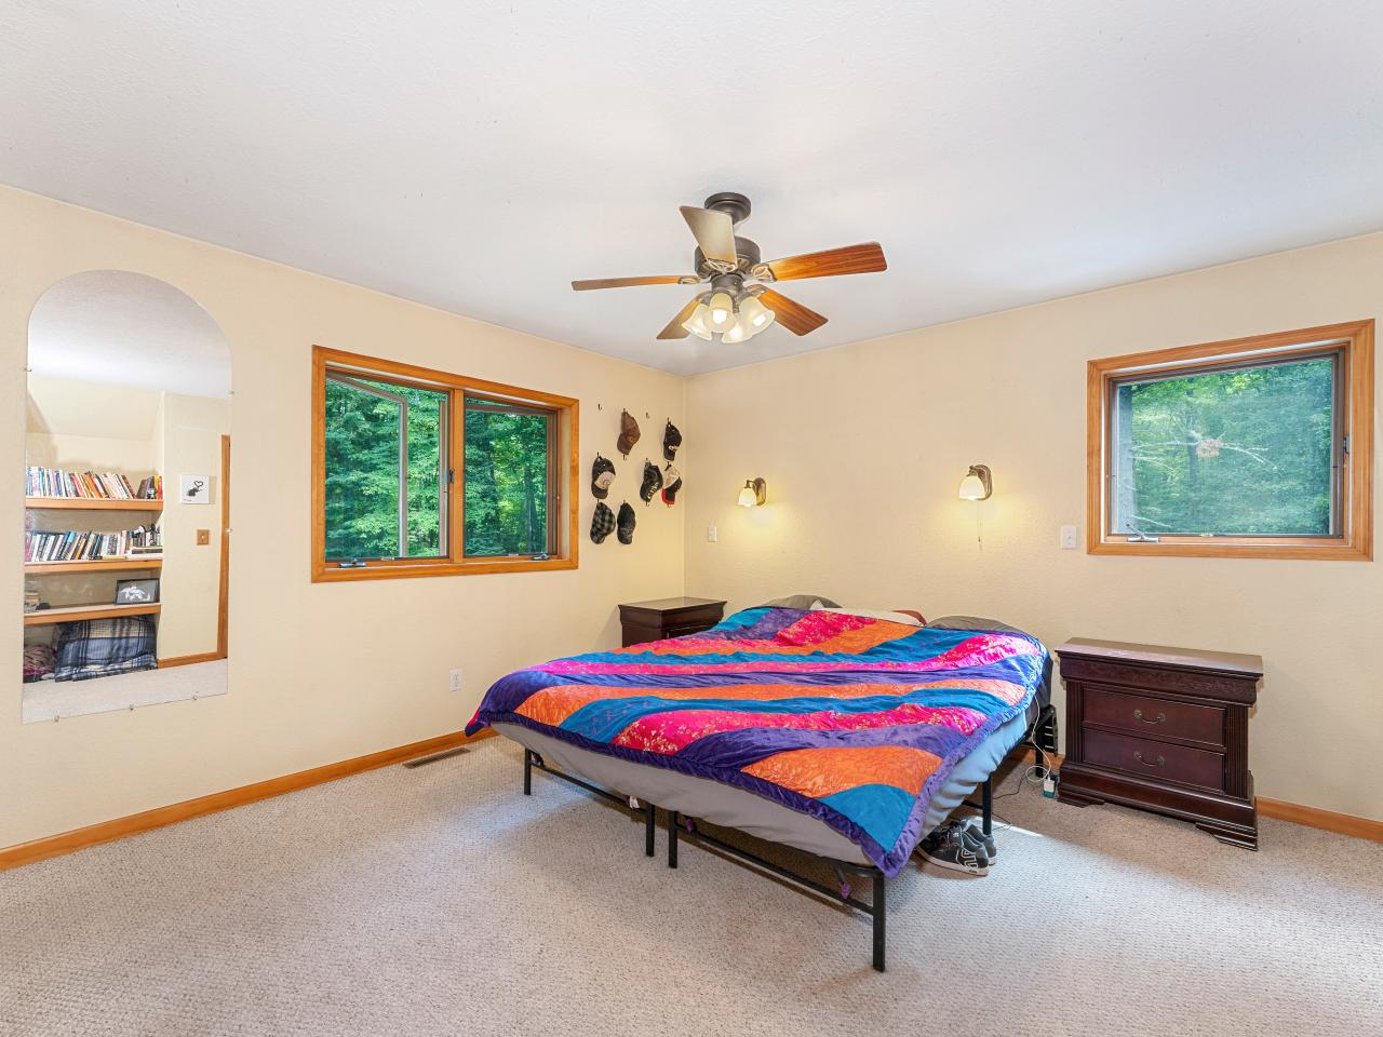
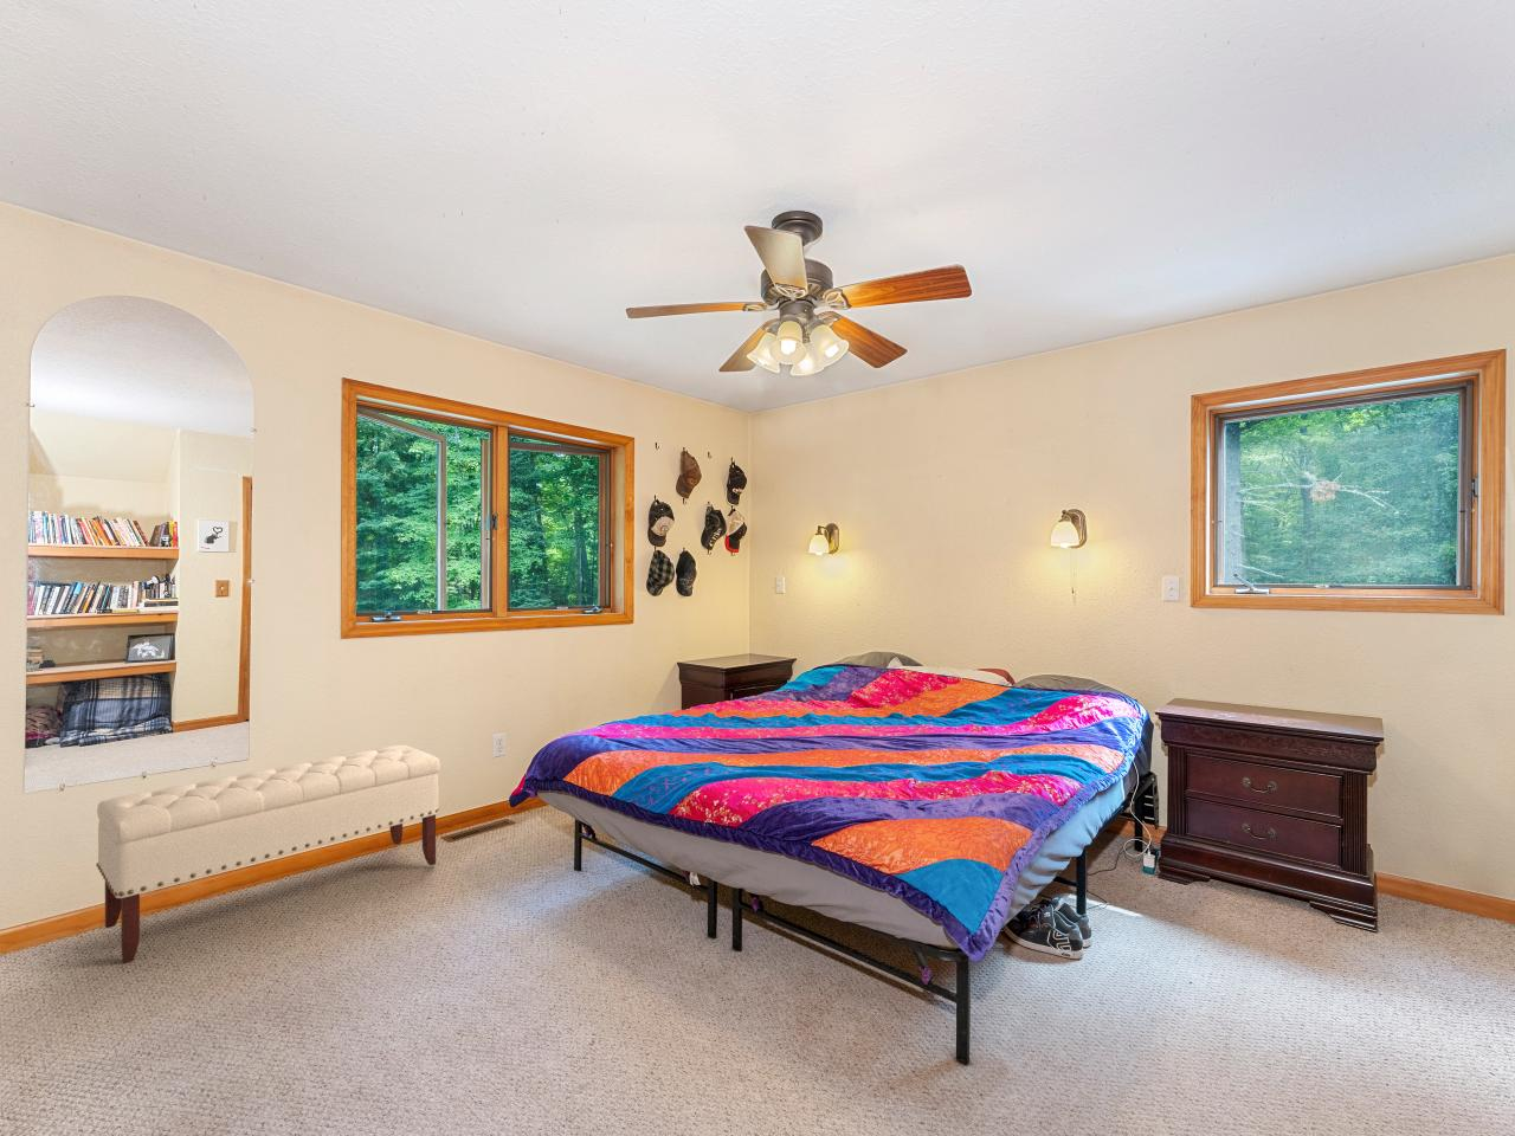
+ bench (285, 833)
